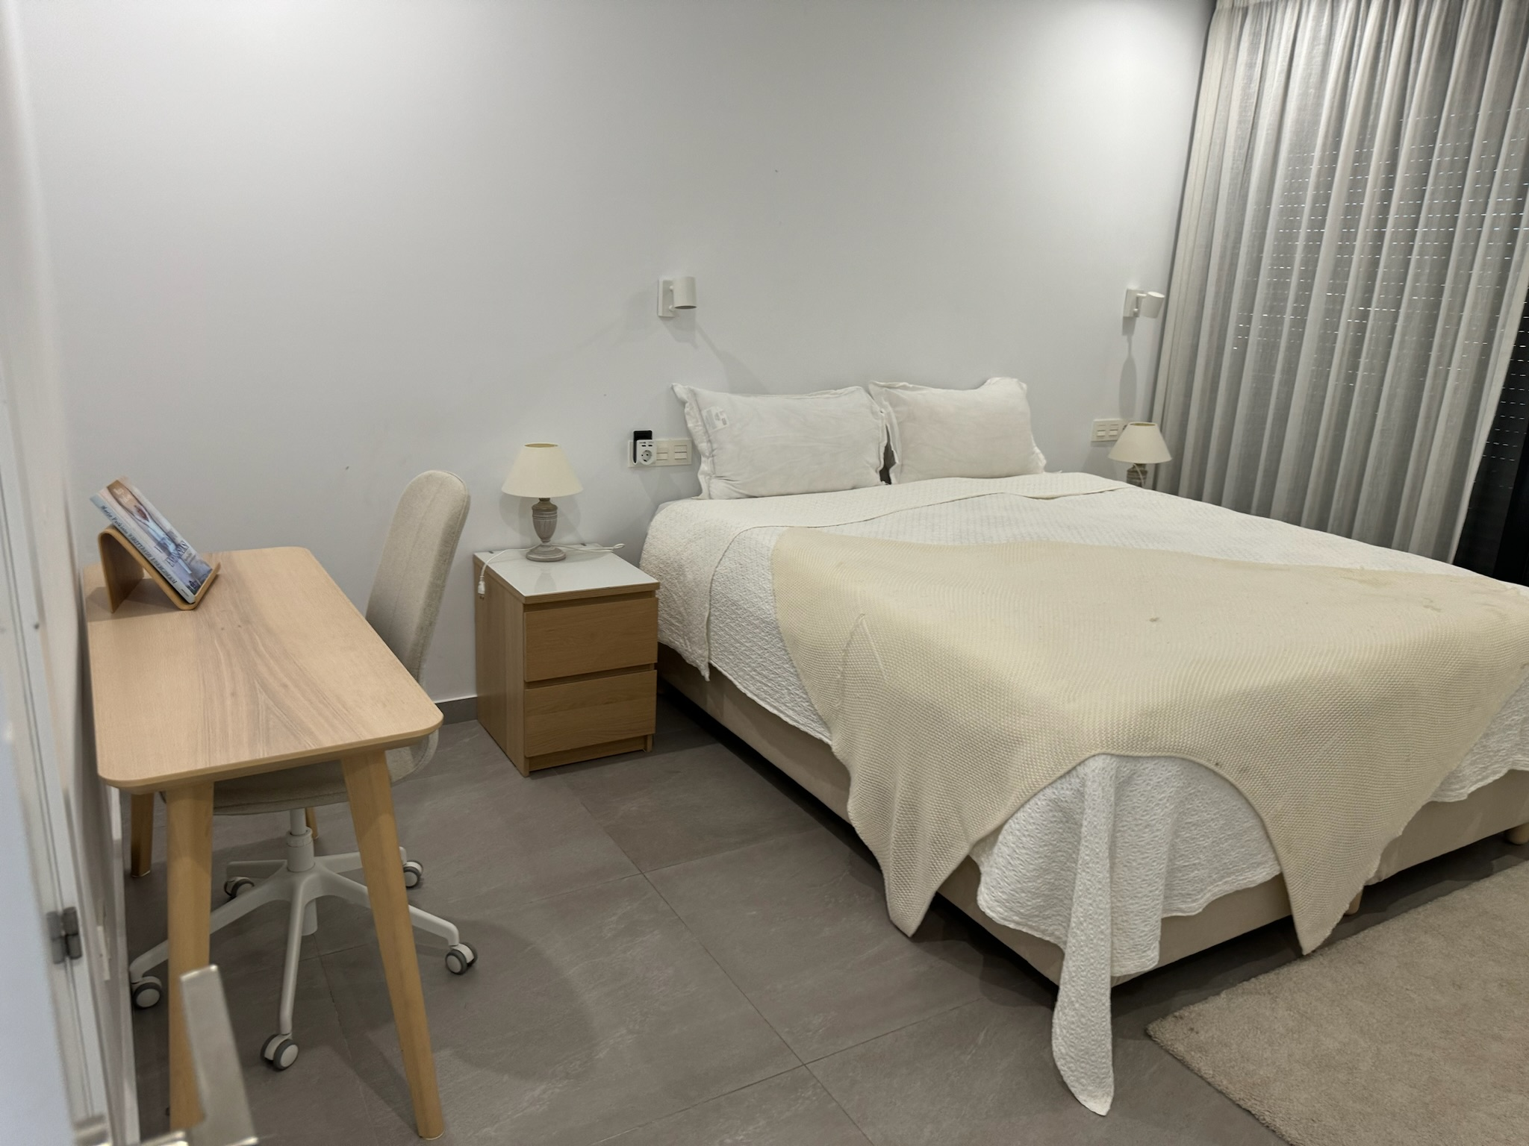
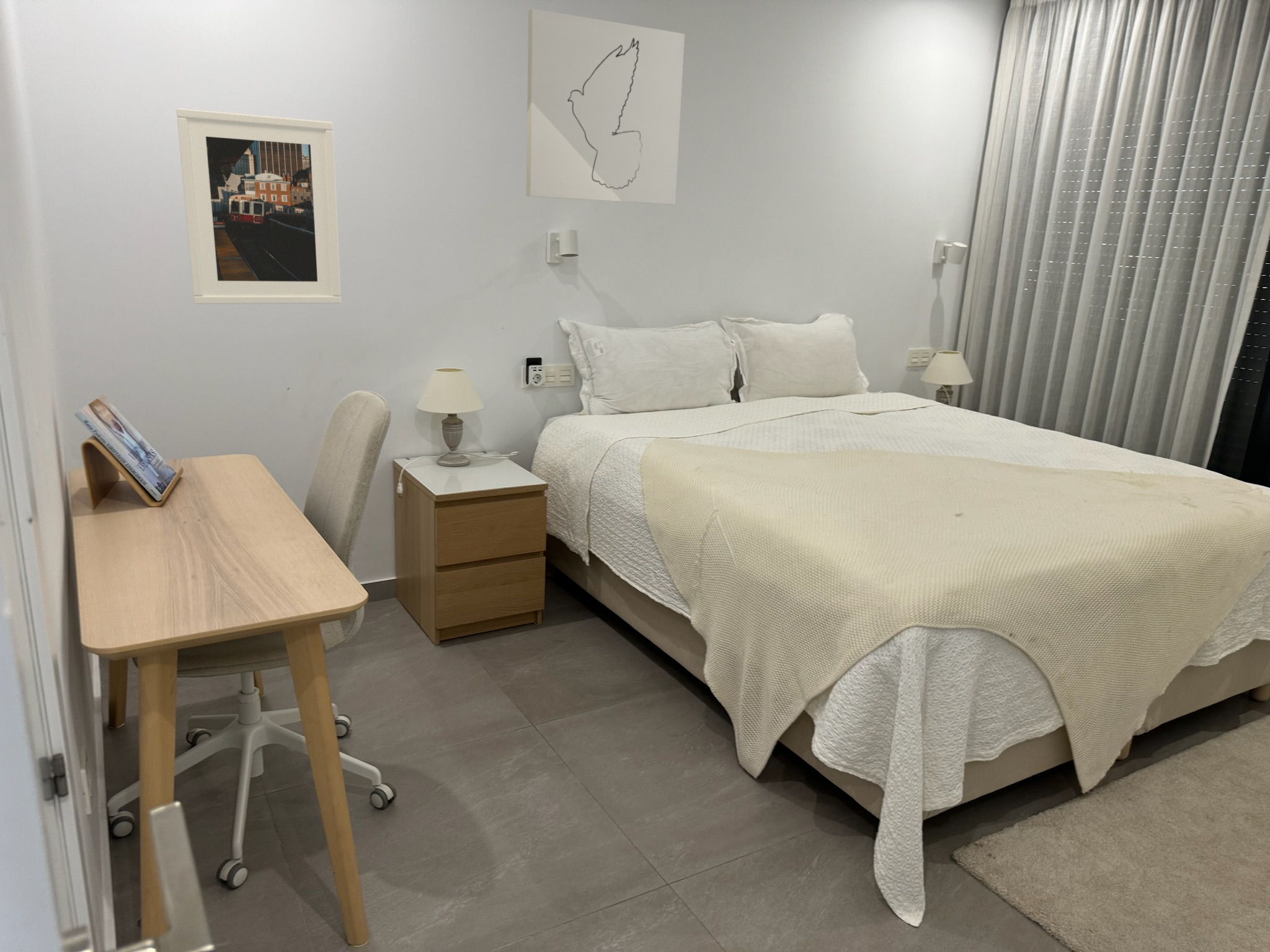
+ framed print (264, 212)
+ wall art (606, 113)
